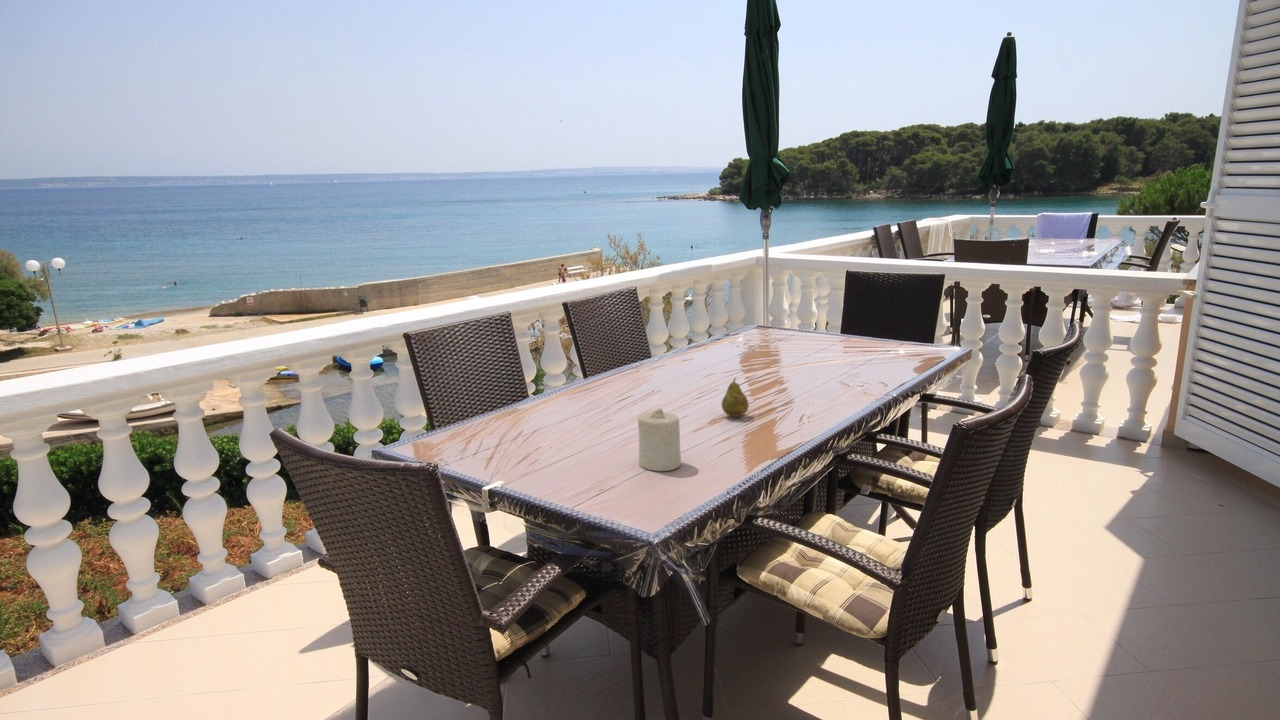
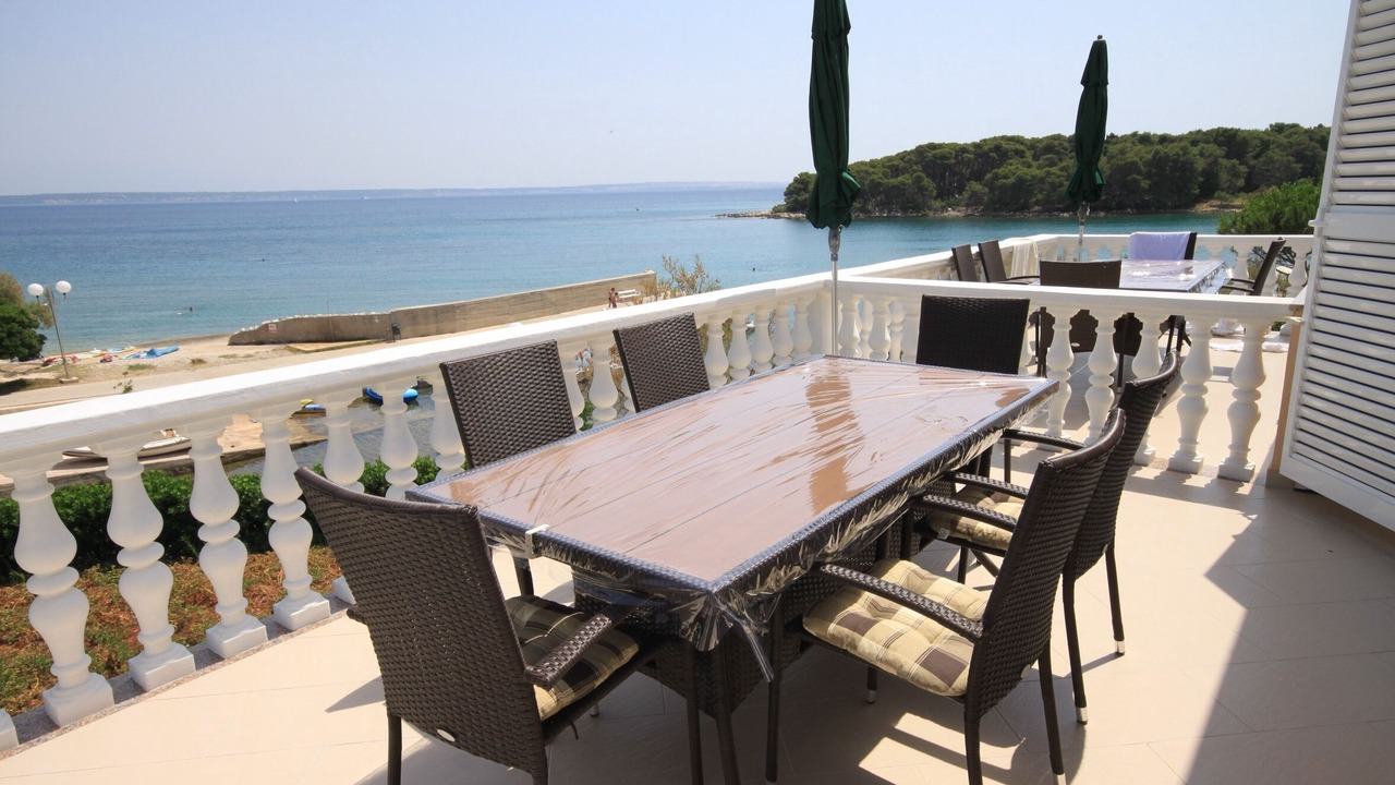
- candle (657, 436)
- fruit (734, 397)
